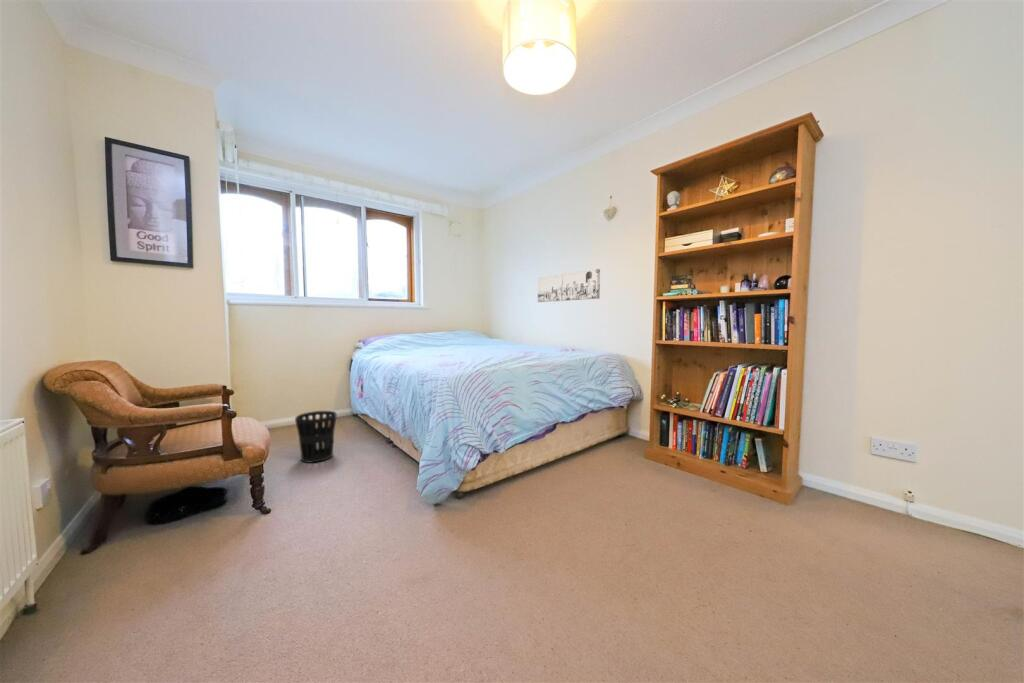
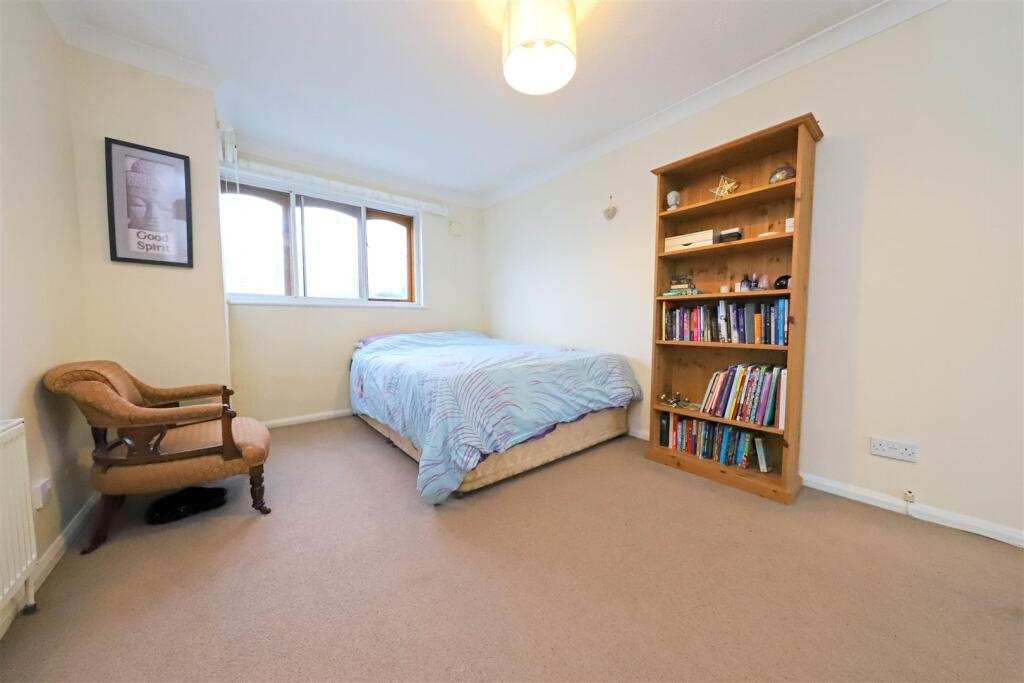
- wall art (566, 287)
- wastebasket (316, 436)
